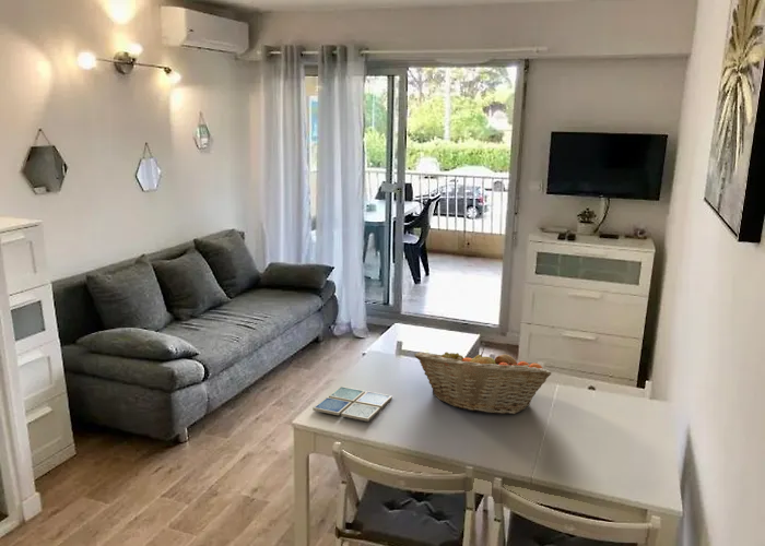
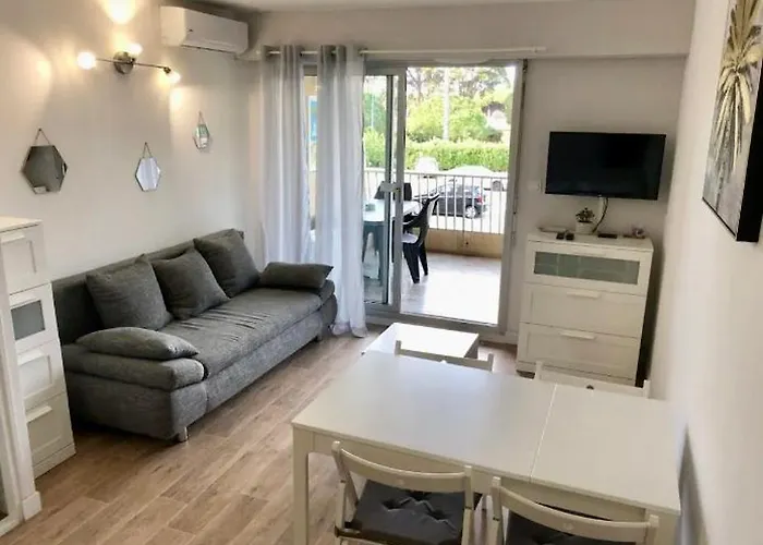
- fruit basket (480, 372)
- drink coaster (353, 402)
